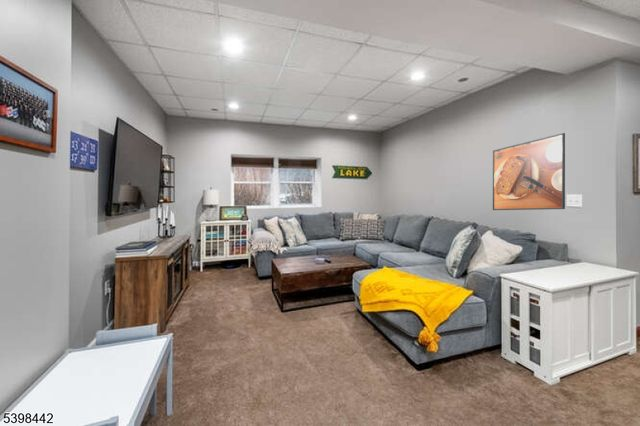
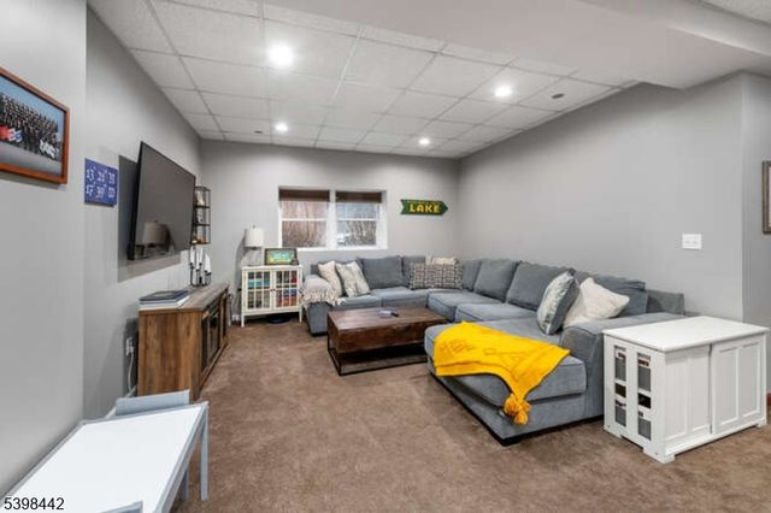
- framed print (524, 176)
